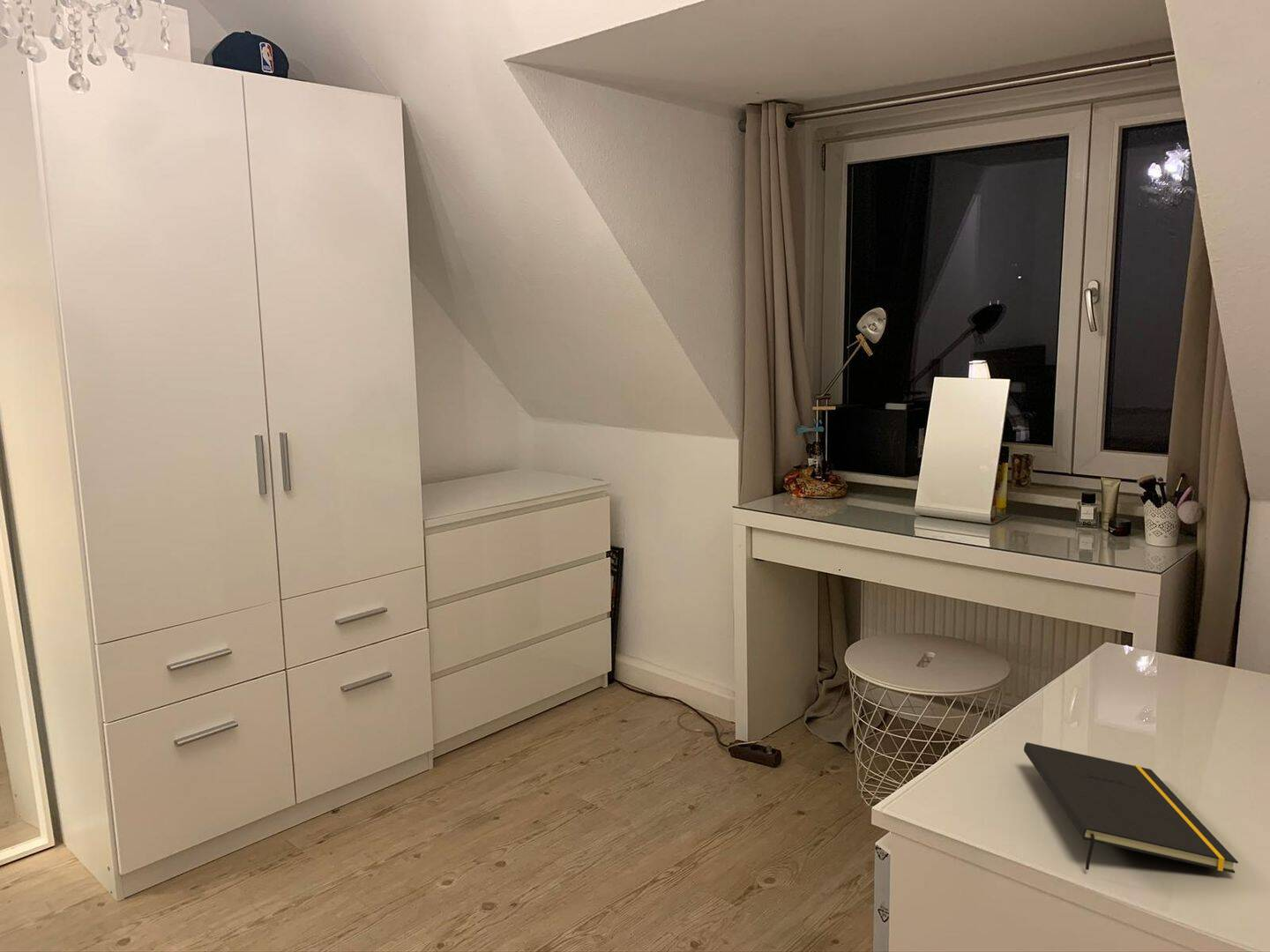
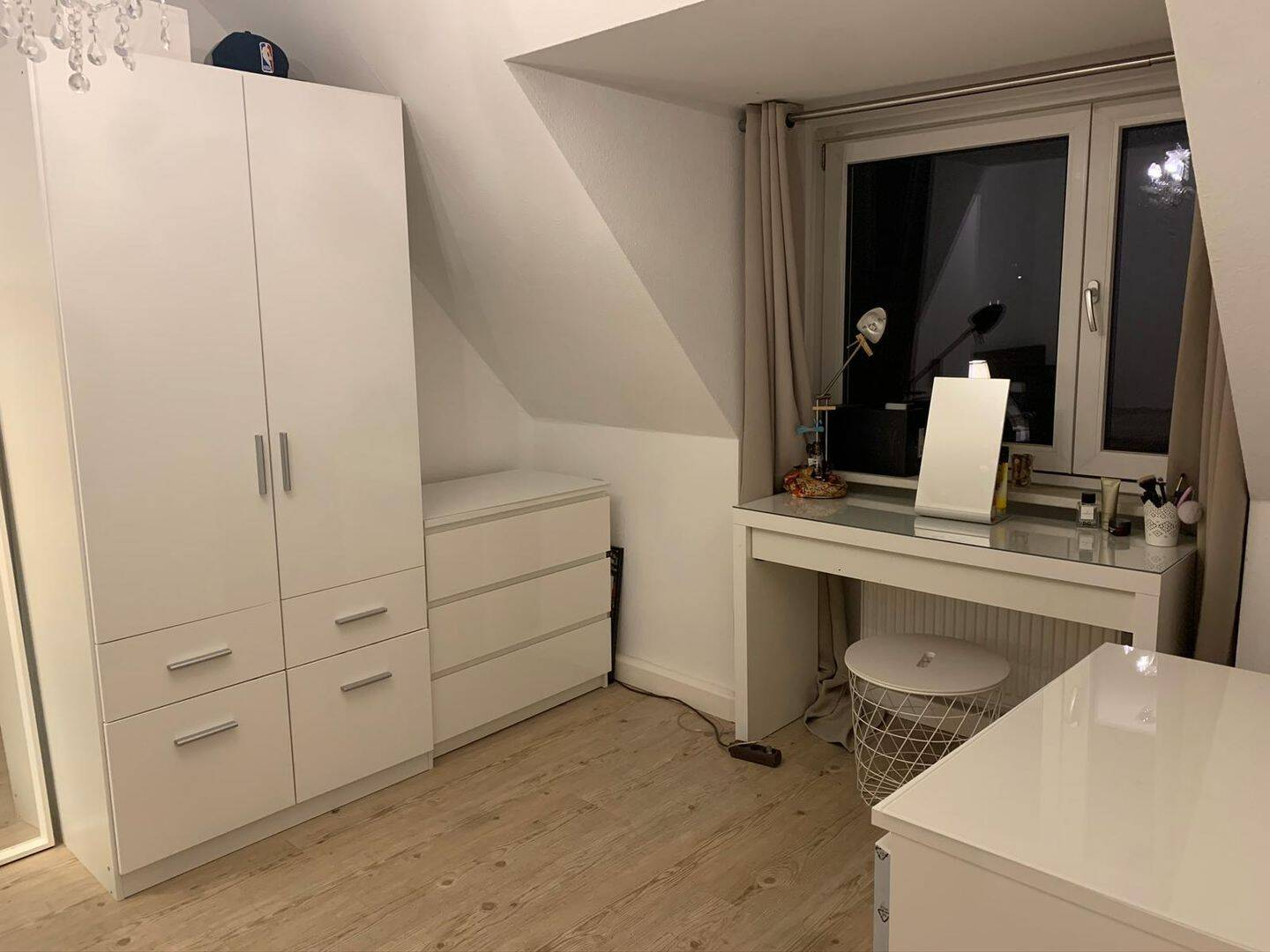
- notepad (1119, 800)
